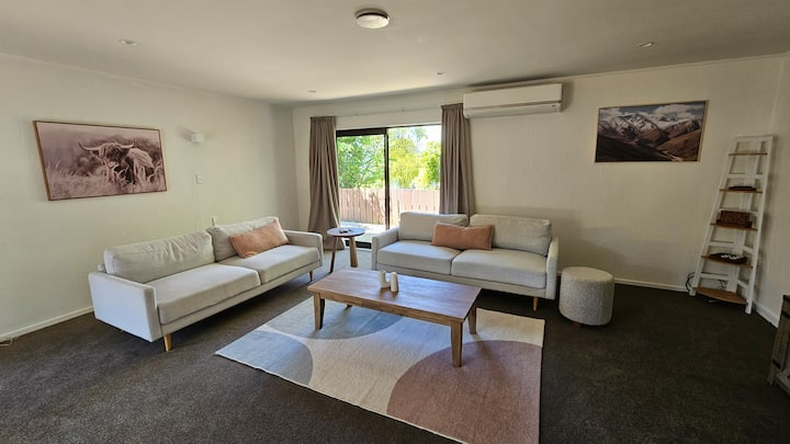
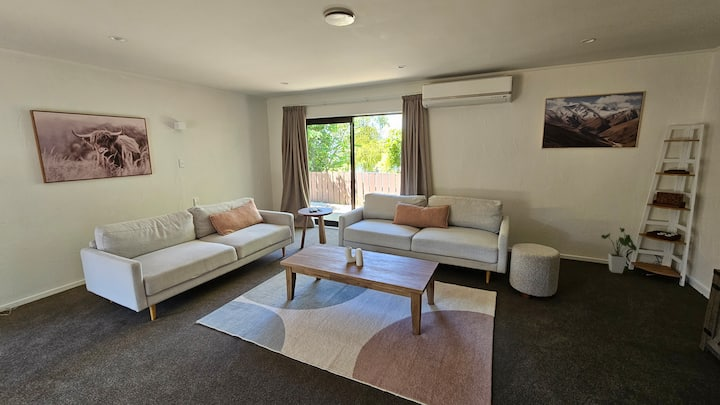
+ house plant (613, 251)
